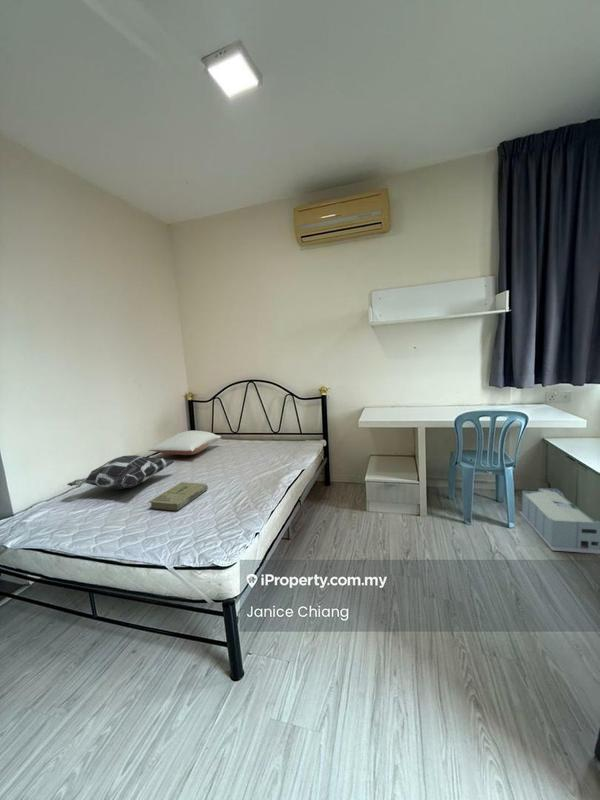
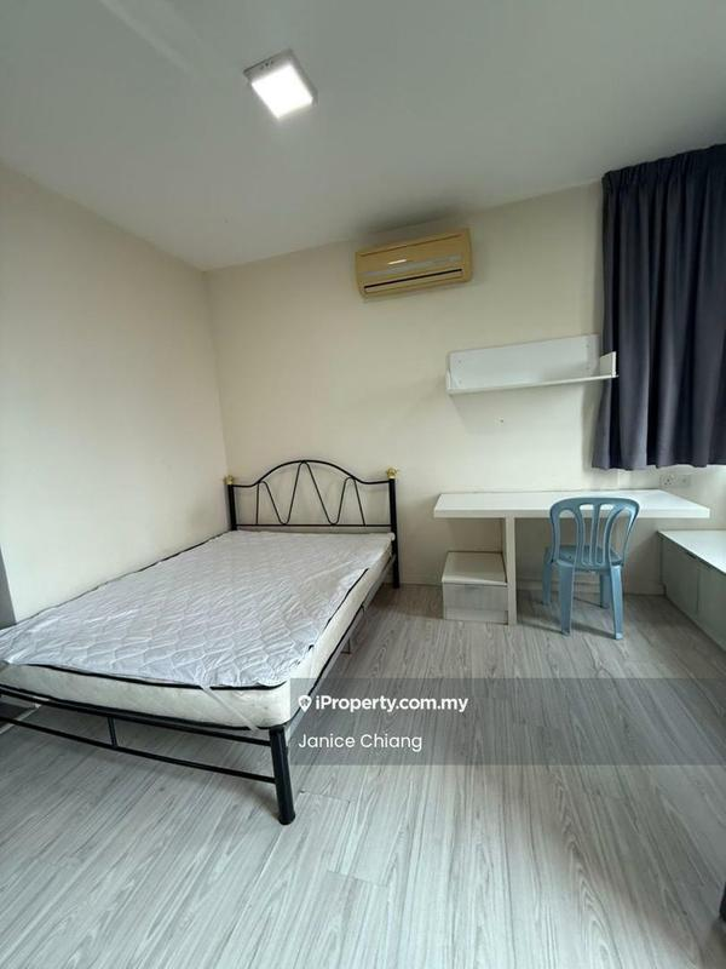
- book (180, 495)
- storage bin (552, 514)
- decorative pillow (124, 472)
- pillow (186, 443)
